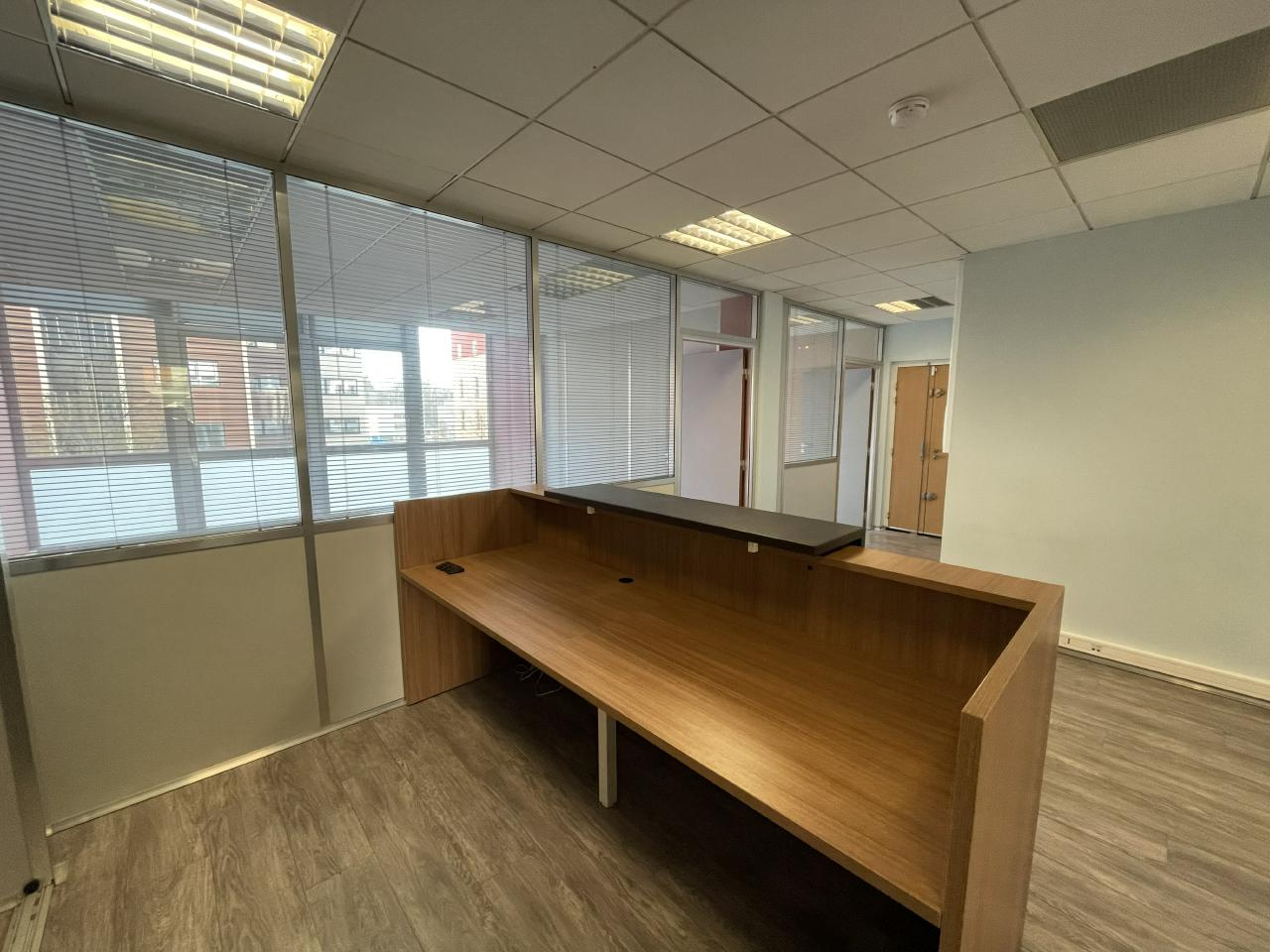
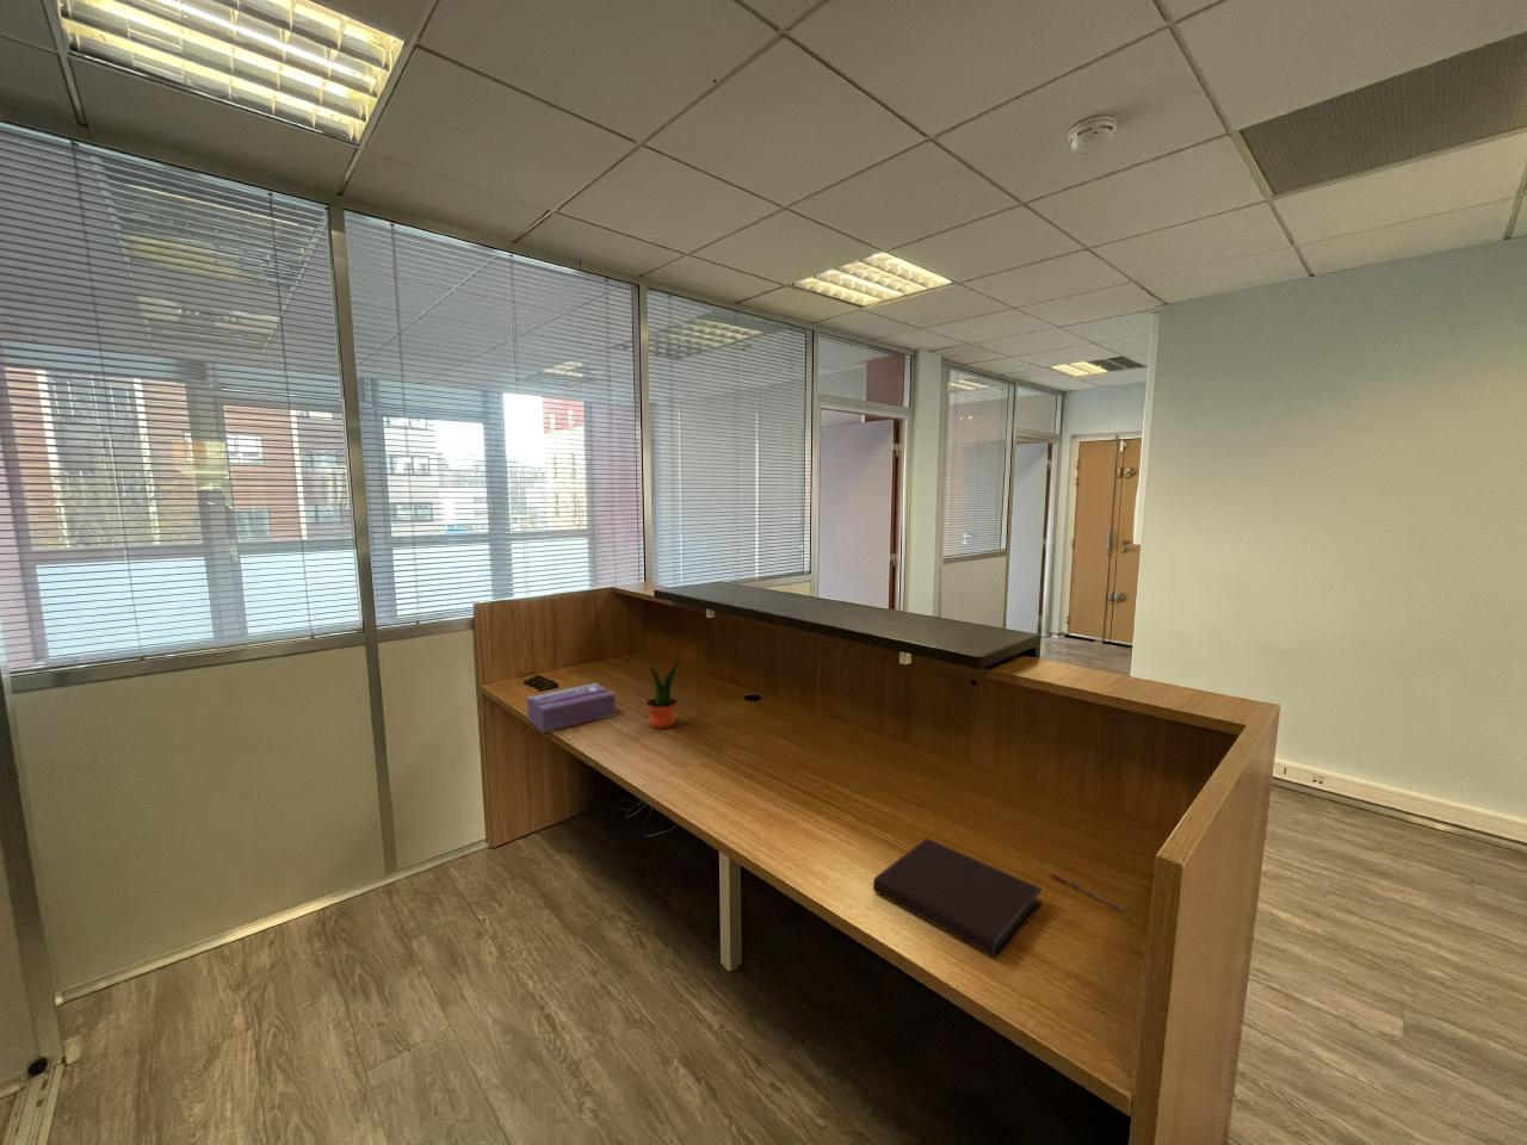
+ potted plant (666, 689)
+ tissue box (571, 706)
+ notebook (956, 890)
+ pen (1085, 891)
